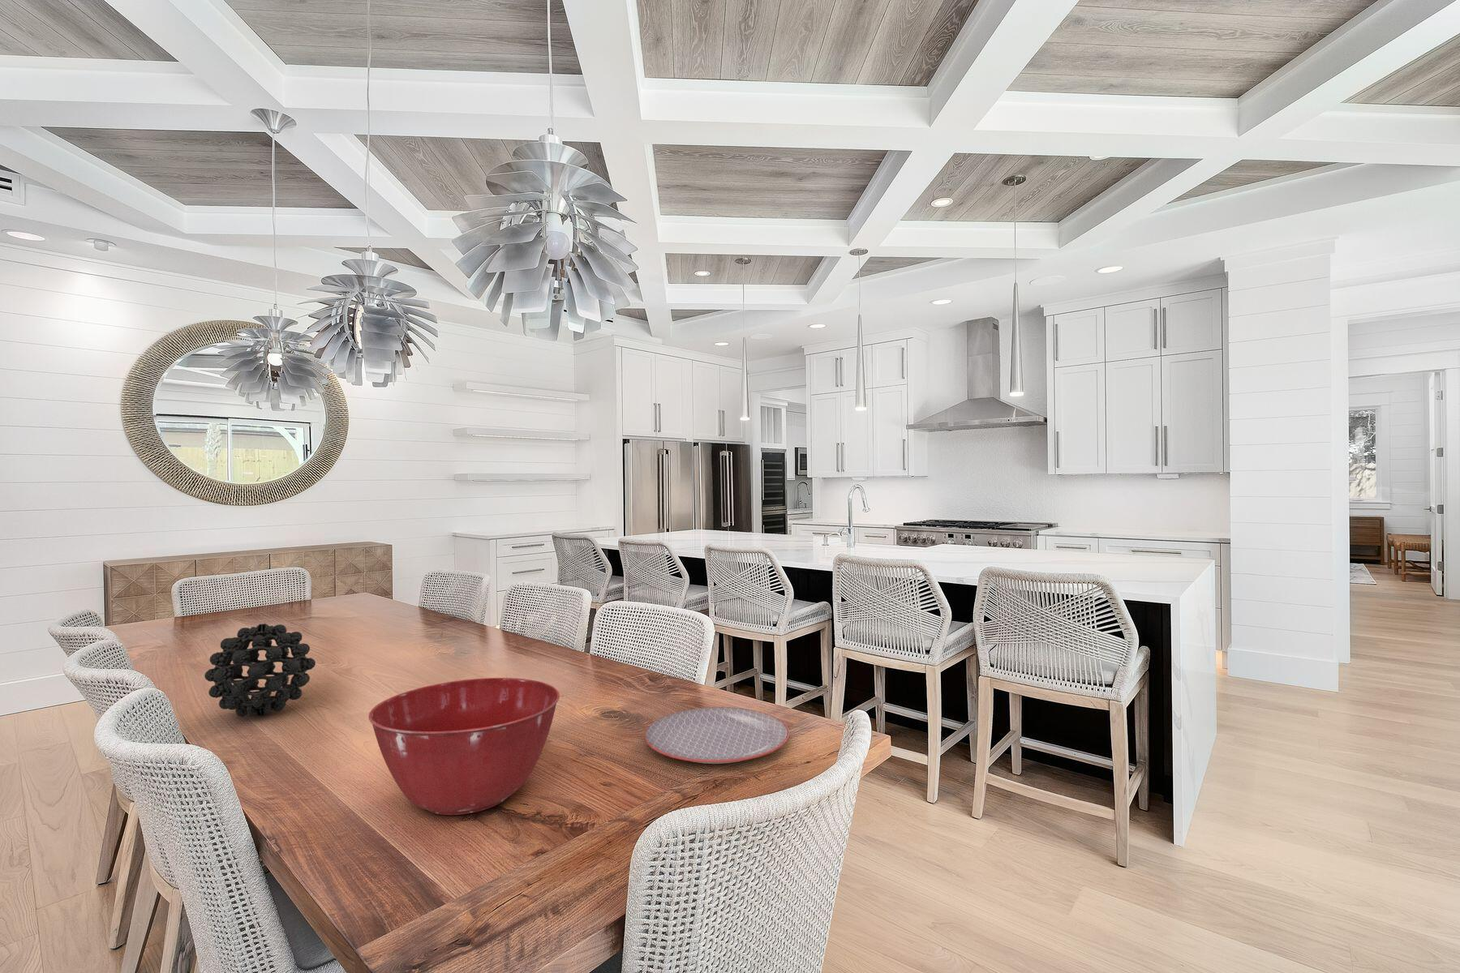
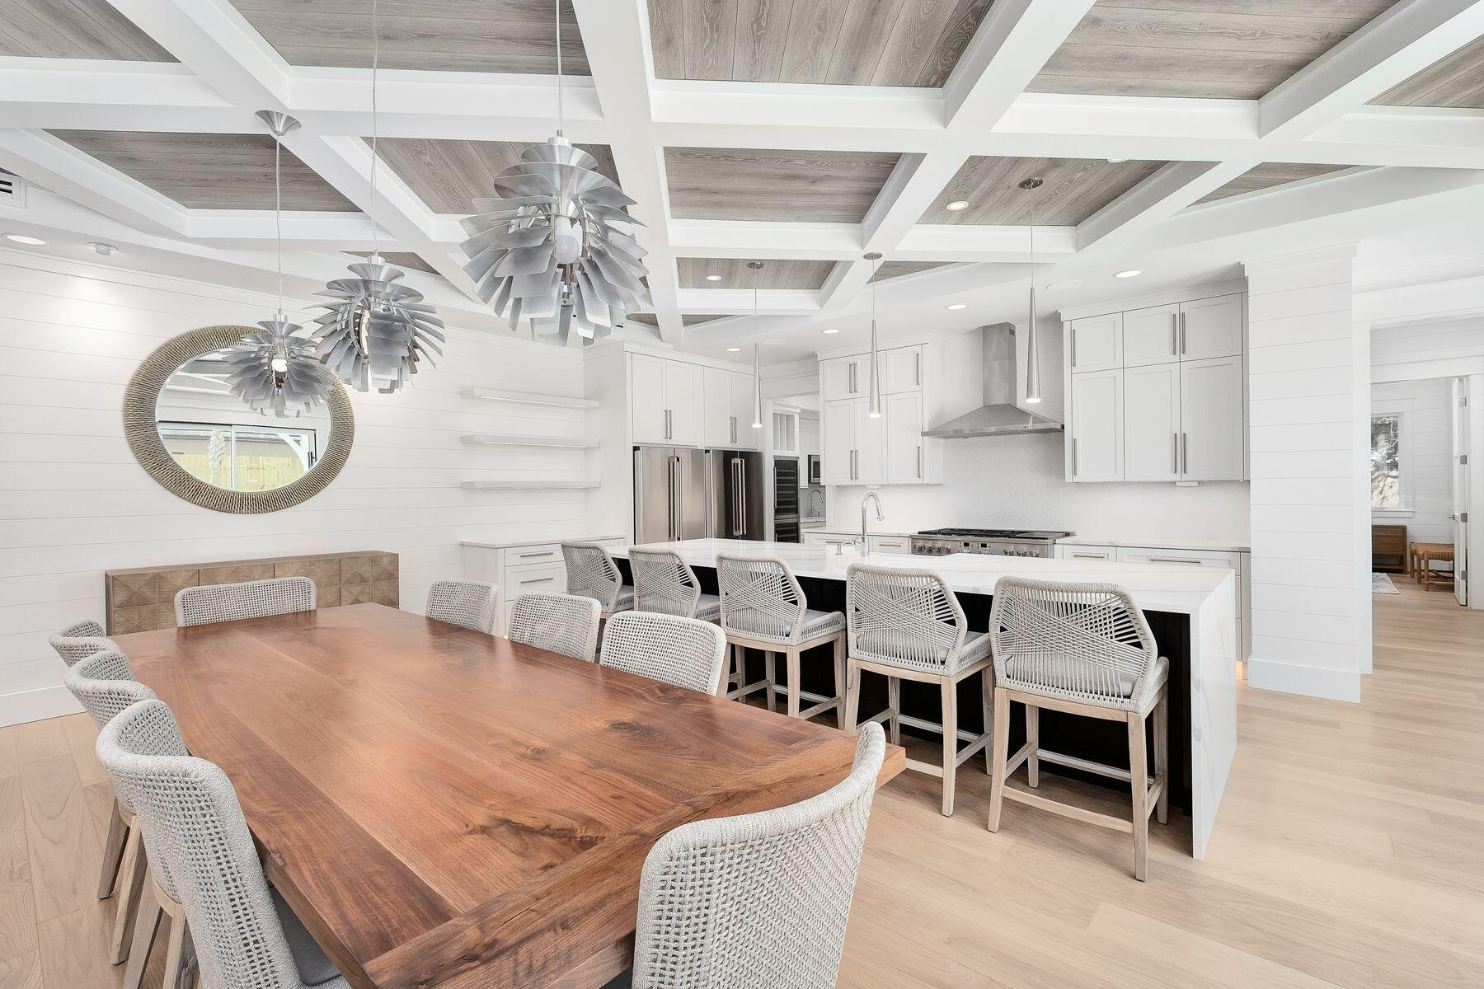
- decorative ball (261, 669)
- plate (717, 736)
- mixing bowl (469, 747)
